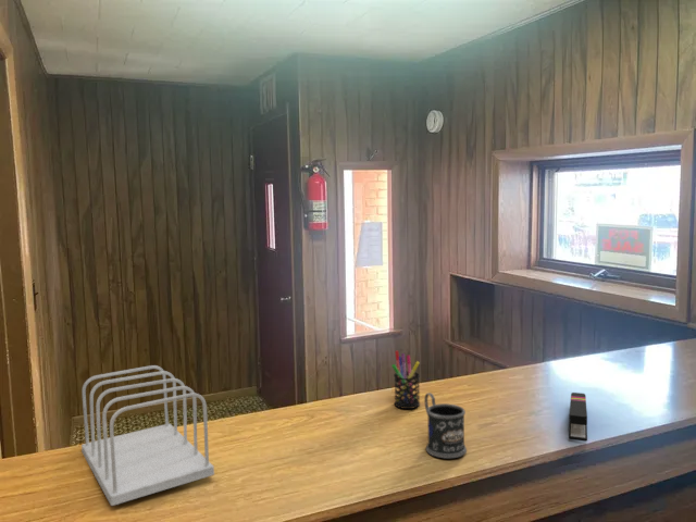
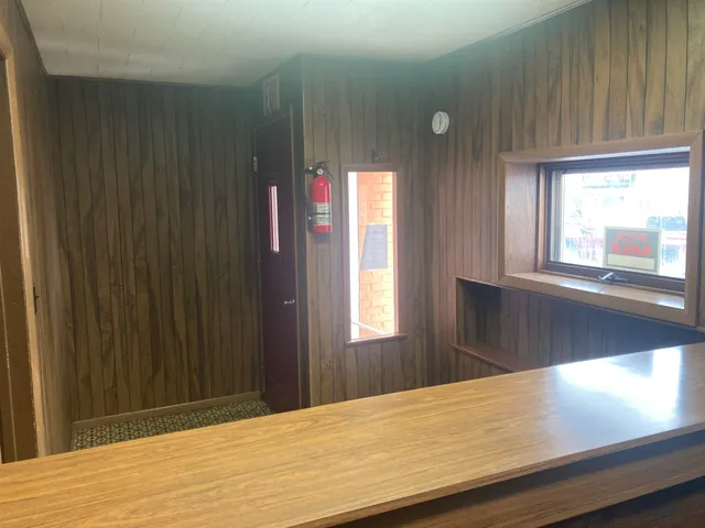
- stapler (577, 412)
- pen holder (403, 378)
- file sorter (146, 428)
- mug (440, 422)
